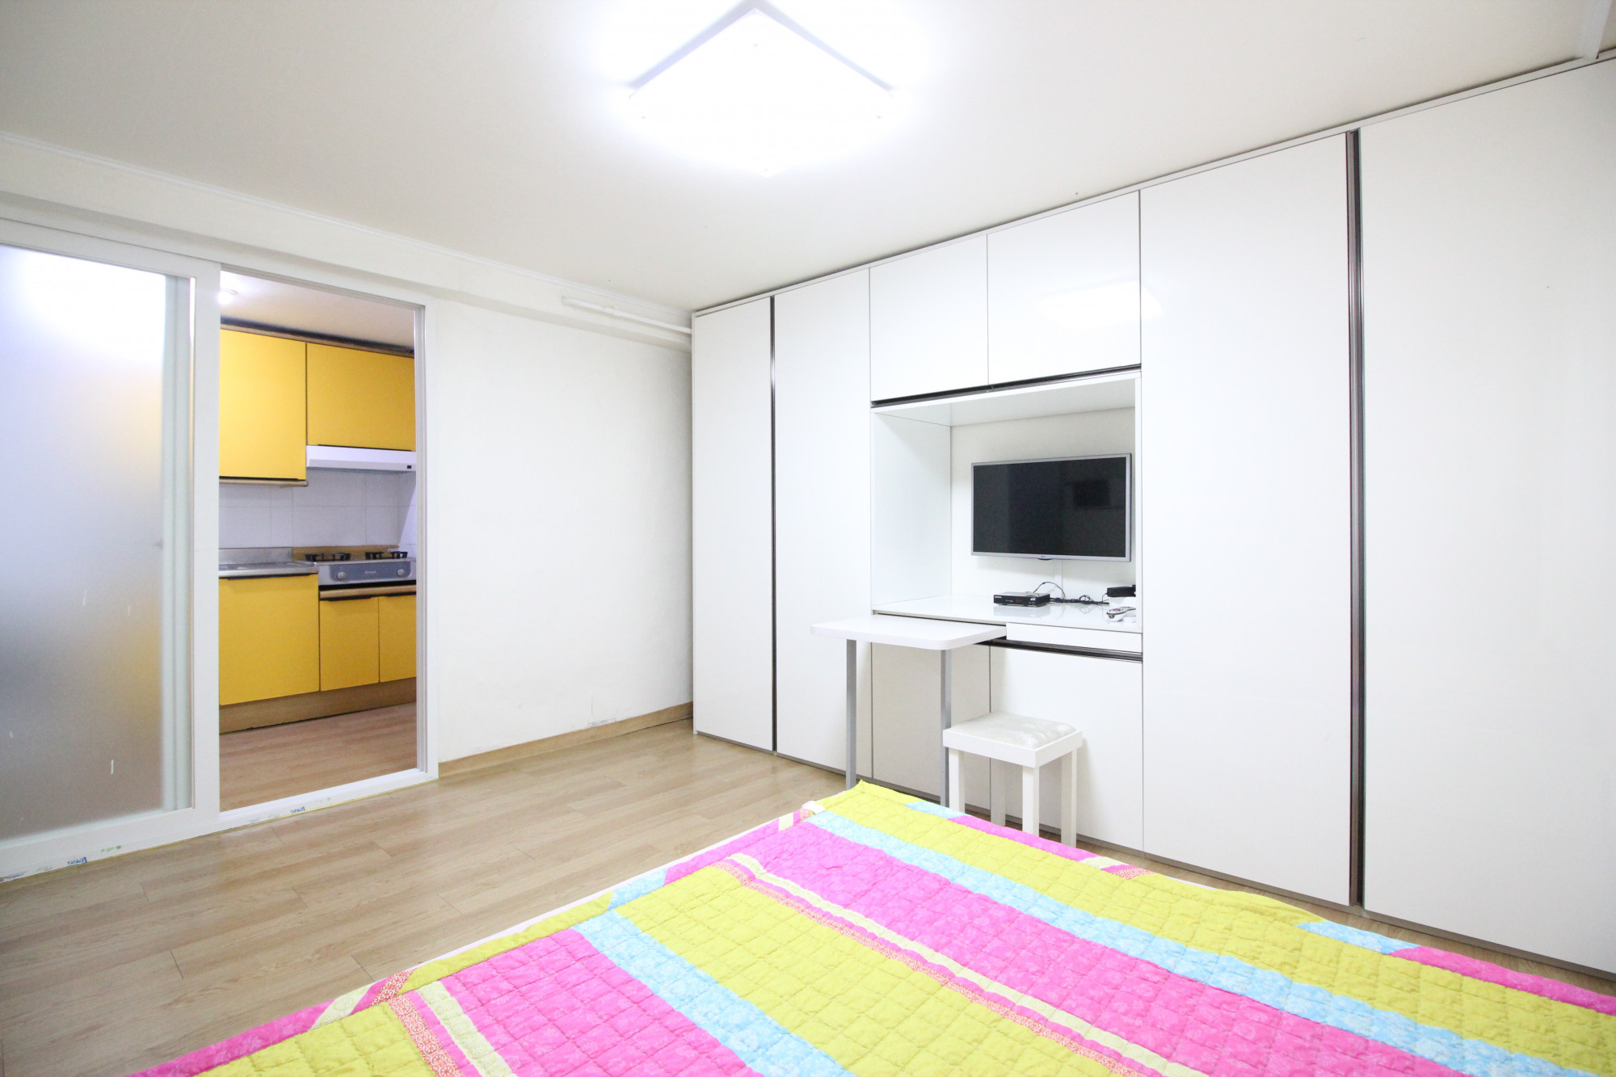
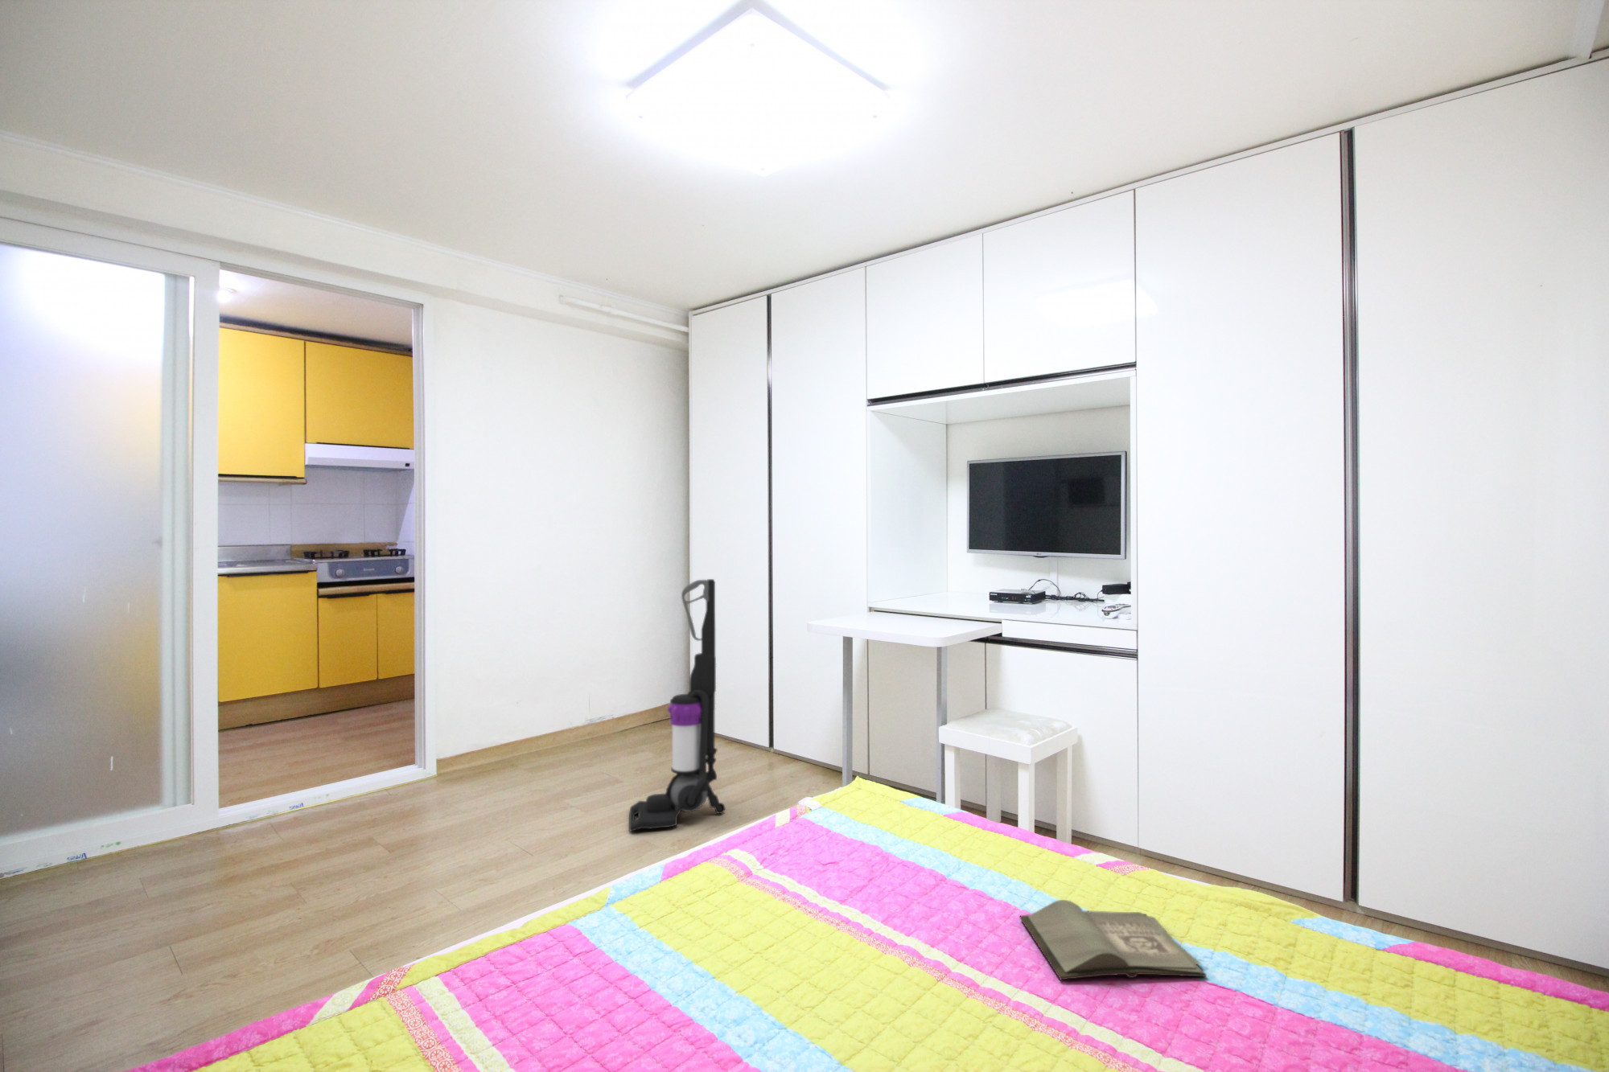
+ vacuum cleaner (677, 698)
+ hardback book (1109, 934)
